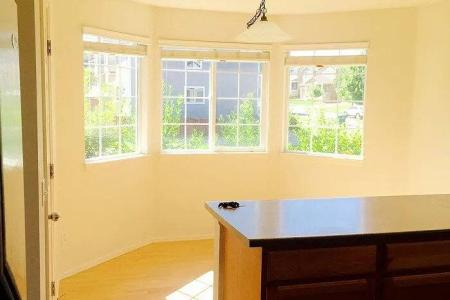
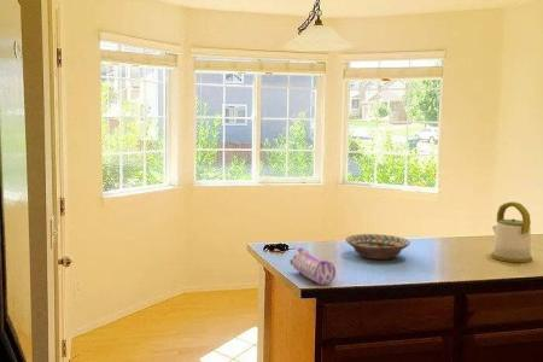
+ decorative bowl (376, 247)
+ pencil case (313, 265)
+ kettle (509, 229)
